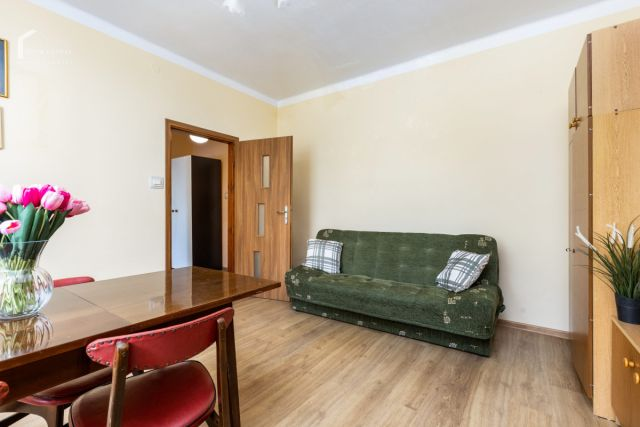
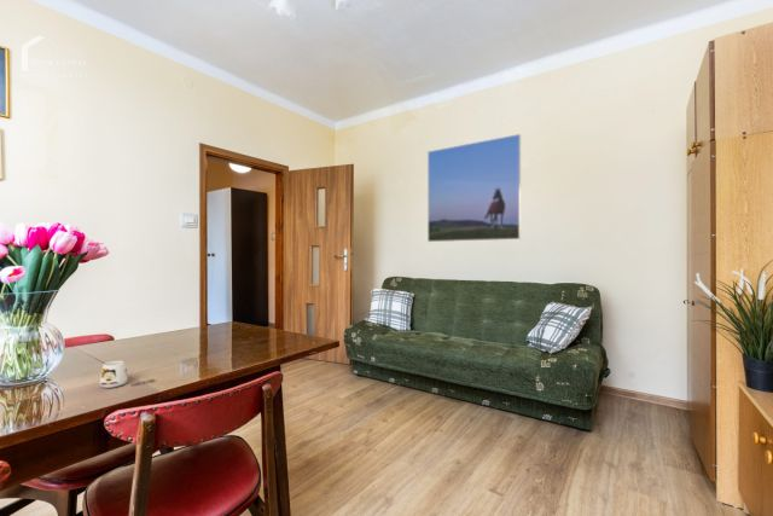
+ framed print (470, 192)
+ mug (126, 371)
